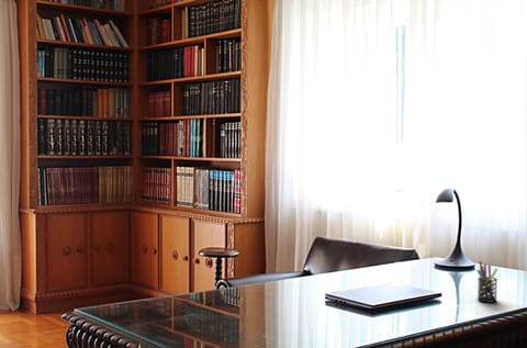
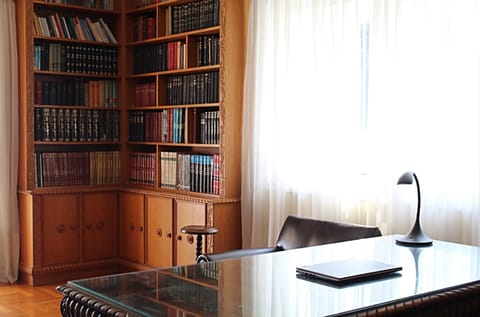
- pen holder (484, 281)
